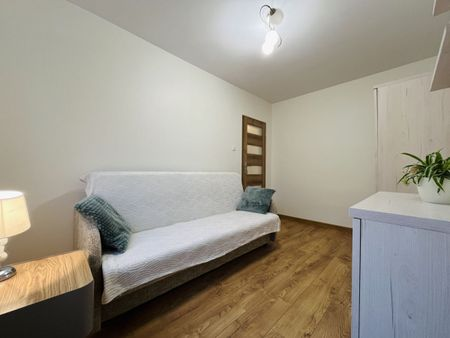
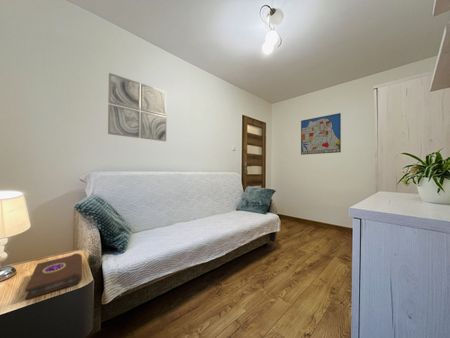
+ wall art (139, 111)
+ wall art (319, 135)
+ book (58, 271)
